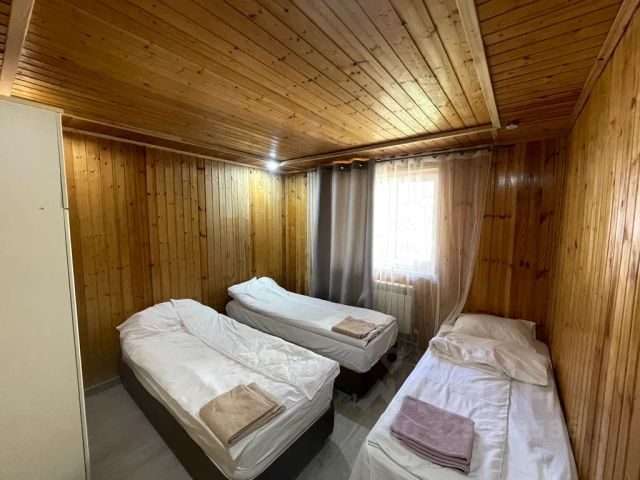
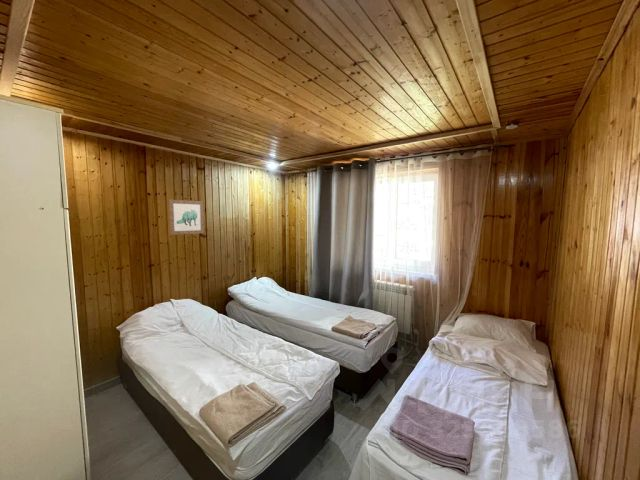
+ wall art (187, 217)
